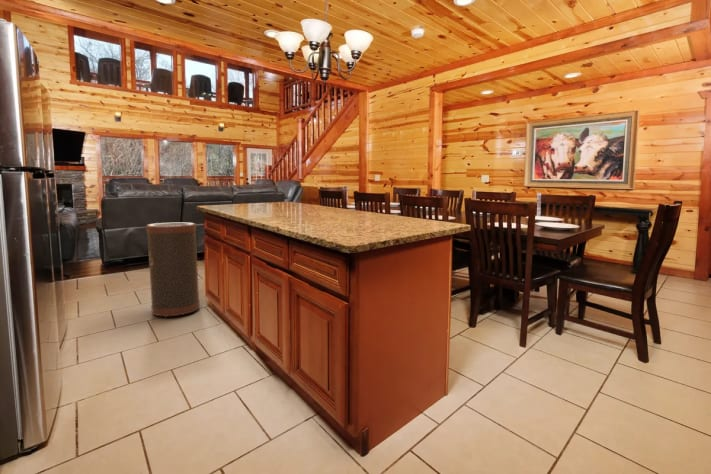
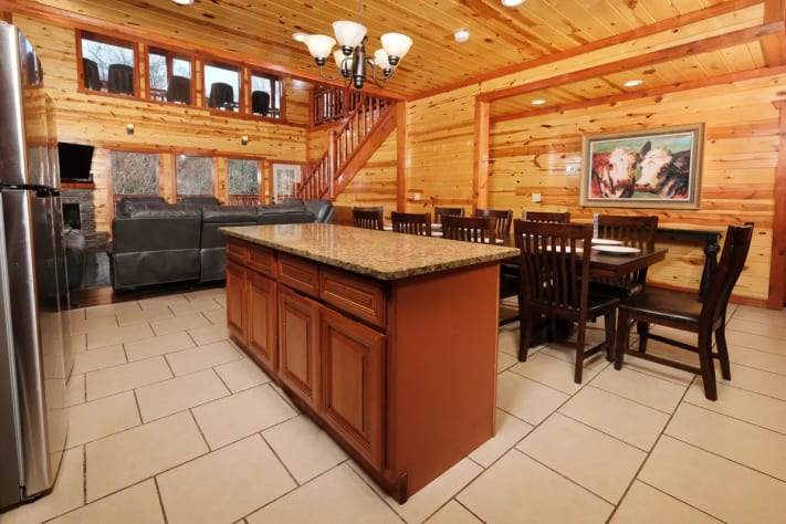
- trash can (174, 268)
